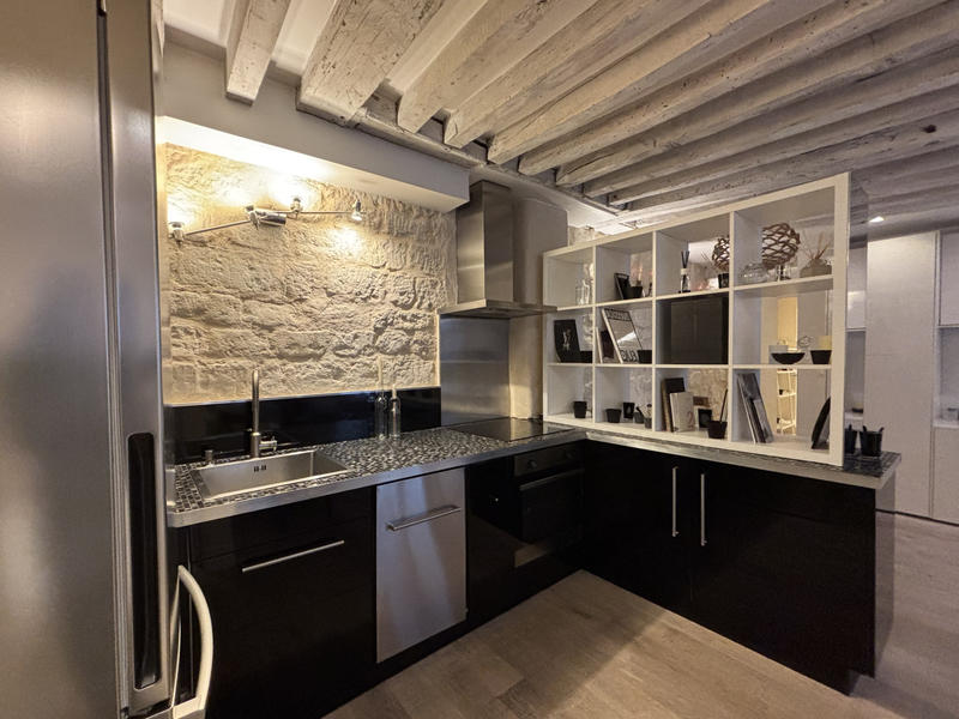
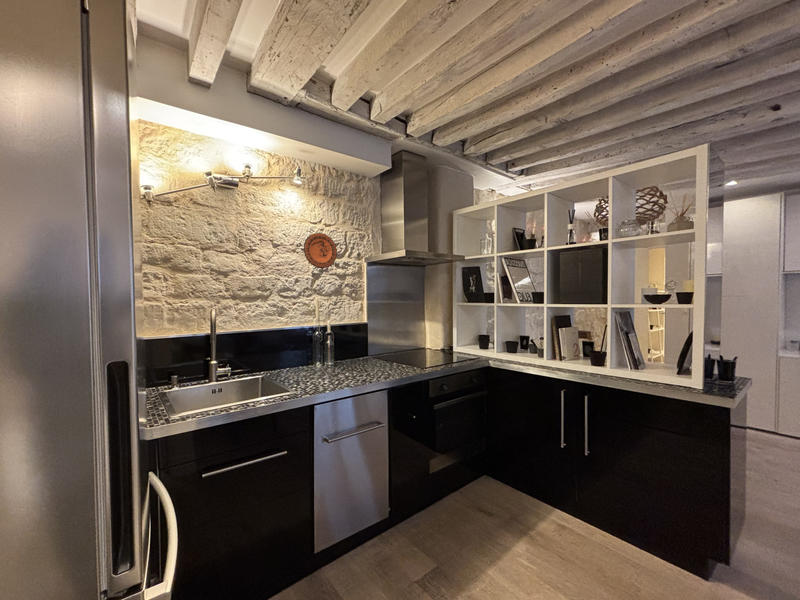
+ decorative plate (320, 250)
